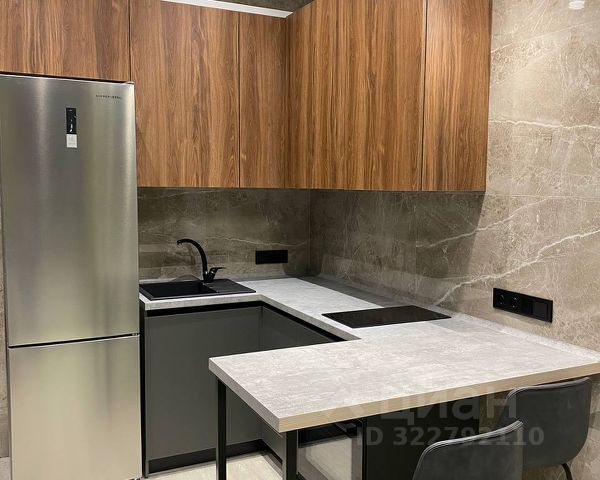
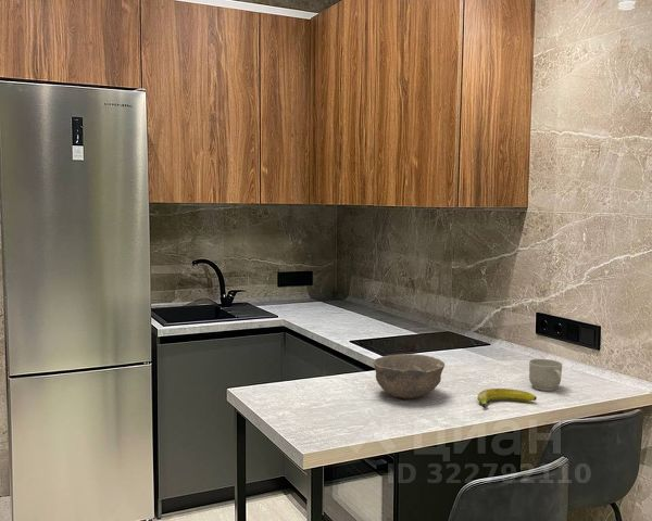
+ bowl (408, 378)
+ banana (502, 396)
+ mug (548, 376)
